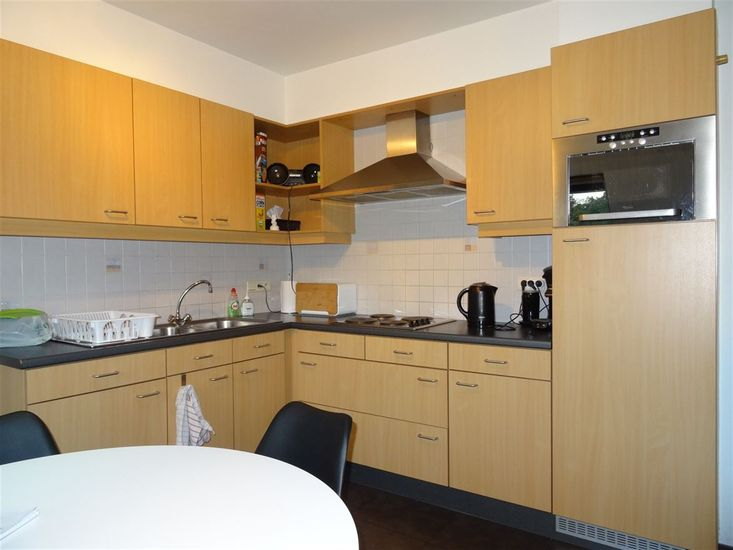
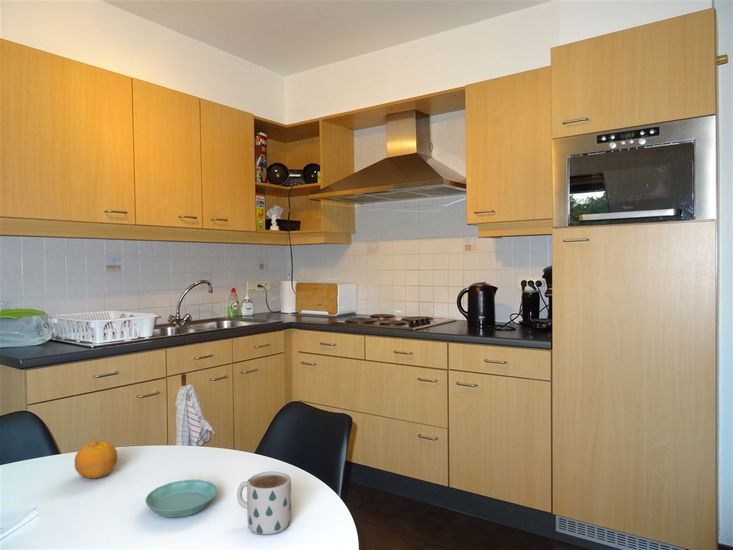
+ fruit (96, 455)
+ saucer (182, 499)
+ mug (262, 500)
